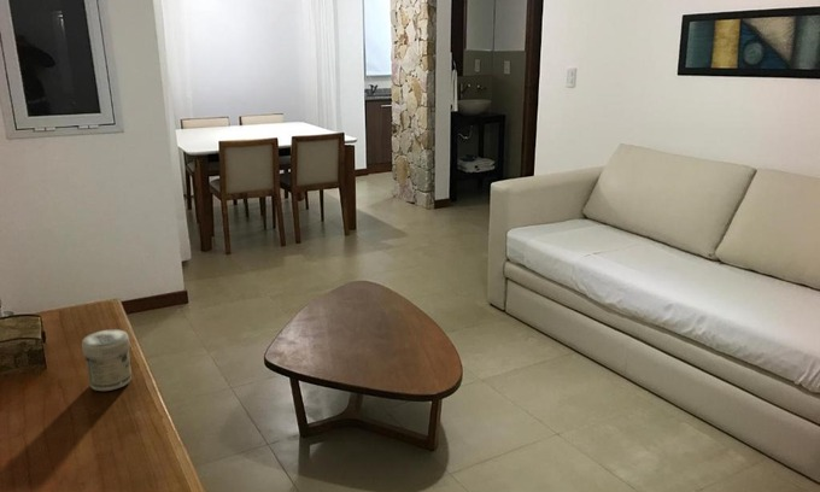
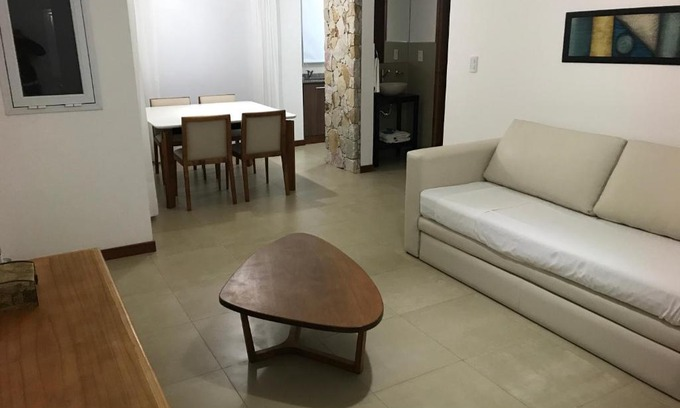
- jar (107, 359)
